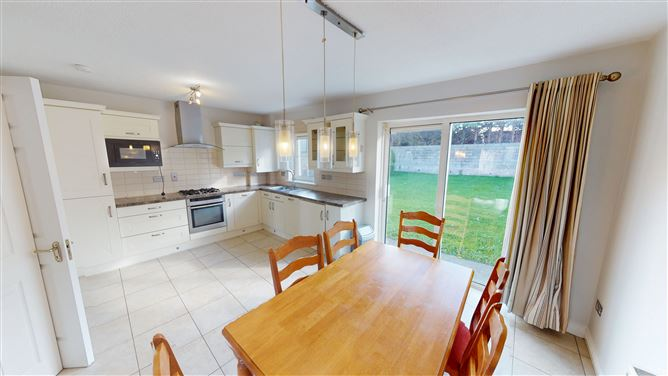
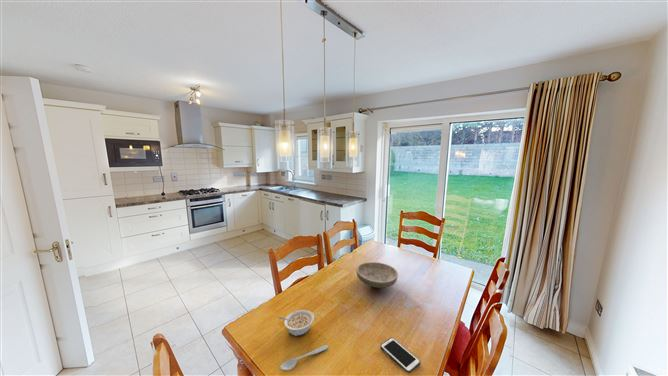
+ legume (298, 323)
+ cell phone (399, 353)
+ spoon (305, 356)
+ bowl (376, 277)
